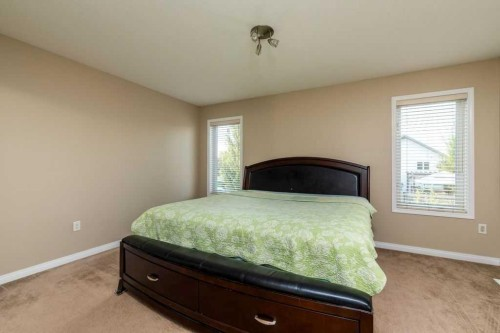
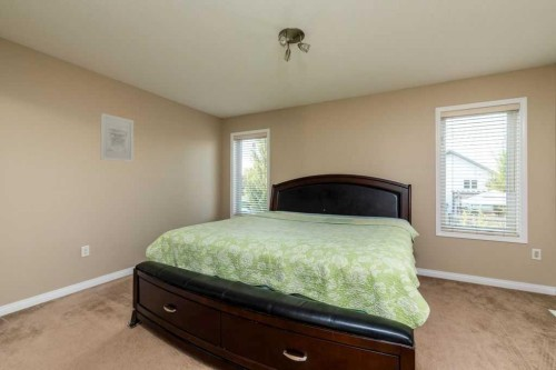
+ wall art (117, 139)
